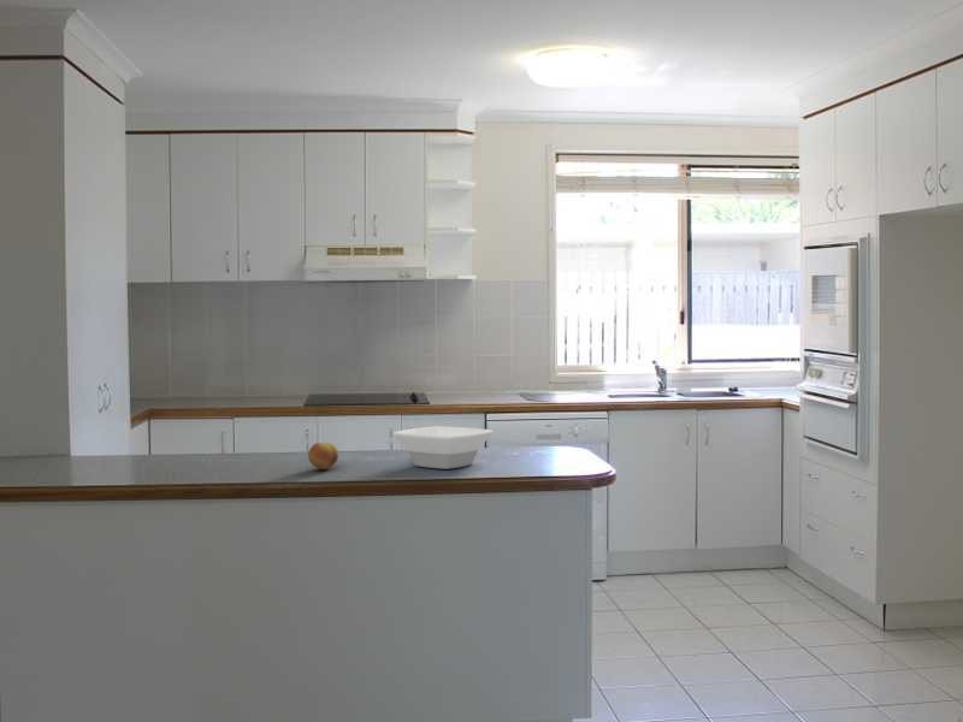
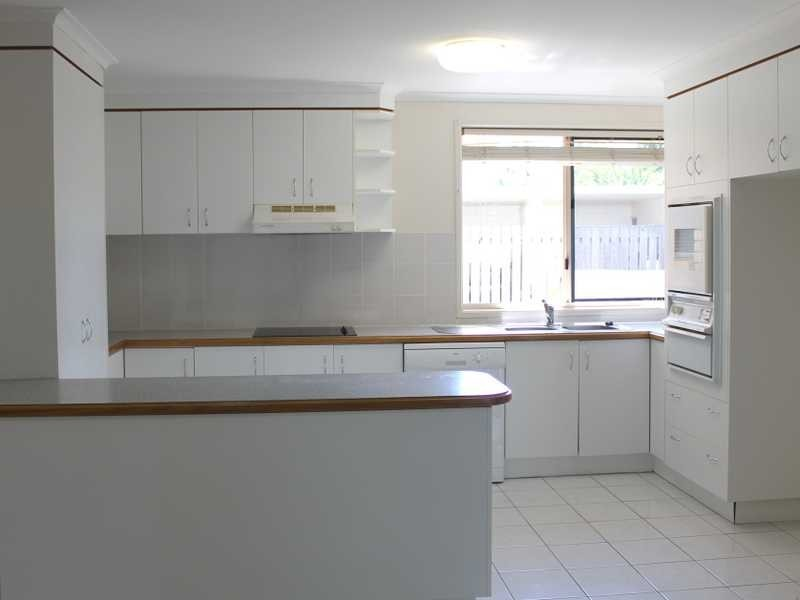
- fruit (323, 455)
- bowl (443, 448)
